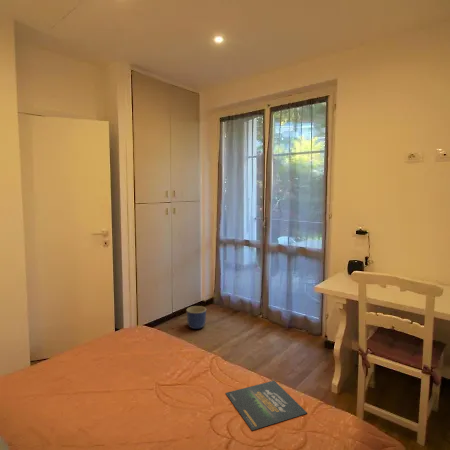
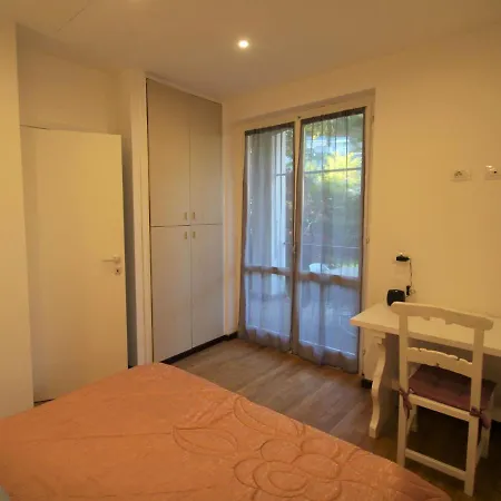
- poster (264, 402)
- planter (196, 318)
